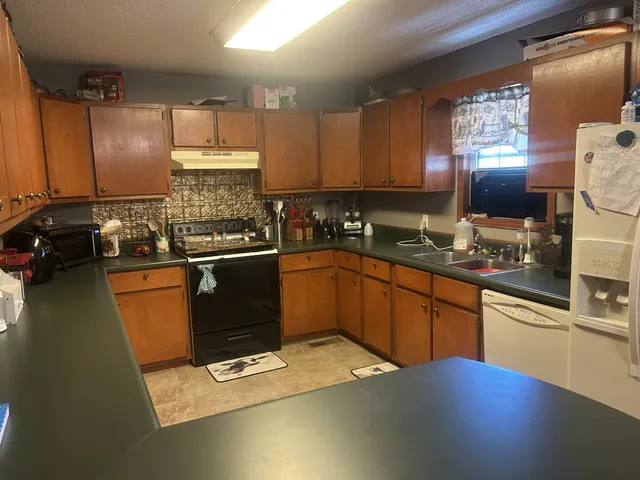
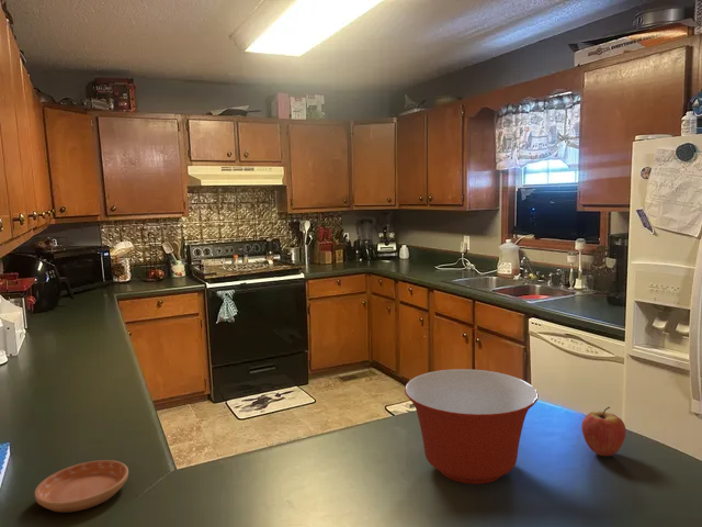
+ fruit (603, 429)
+ saucer (83, 486)
+ mixing bowl (469, 428)
